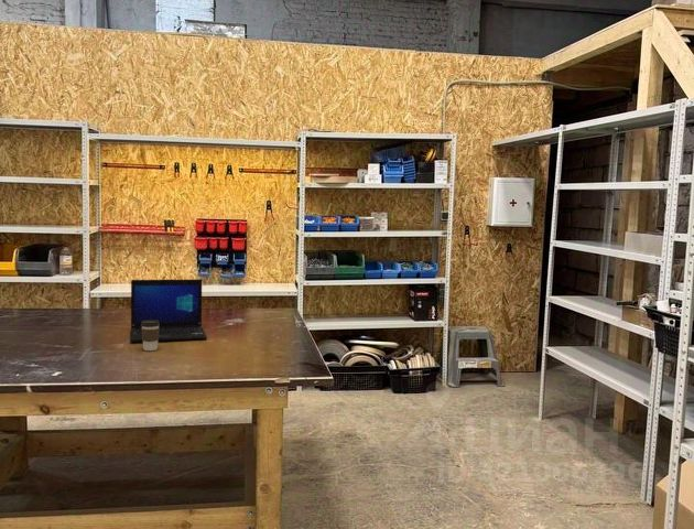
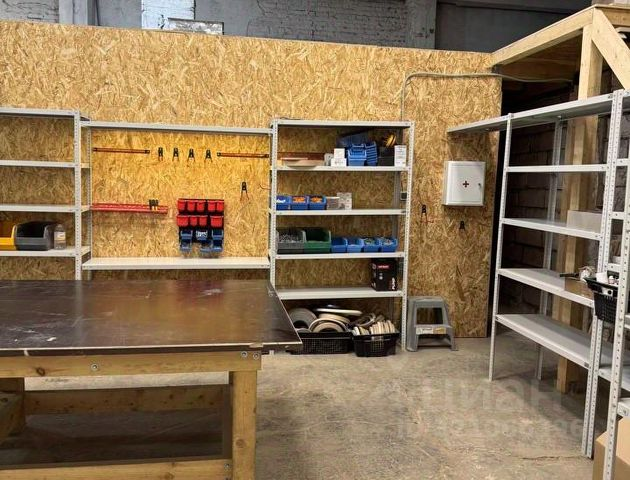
- laptop (167, 309)
- coffee cup (150, 335)
